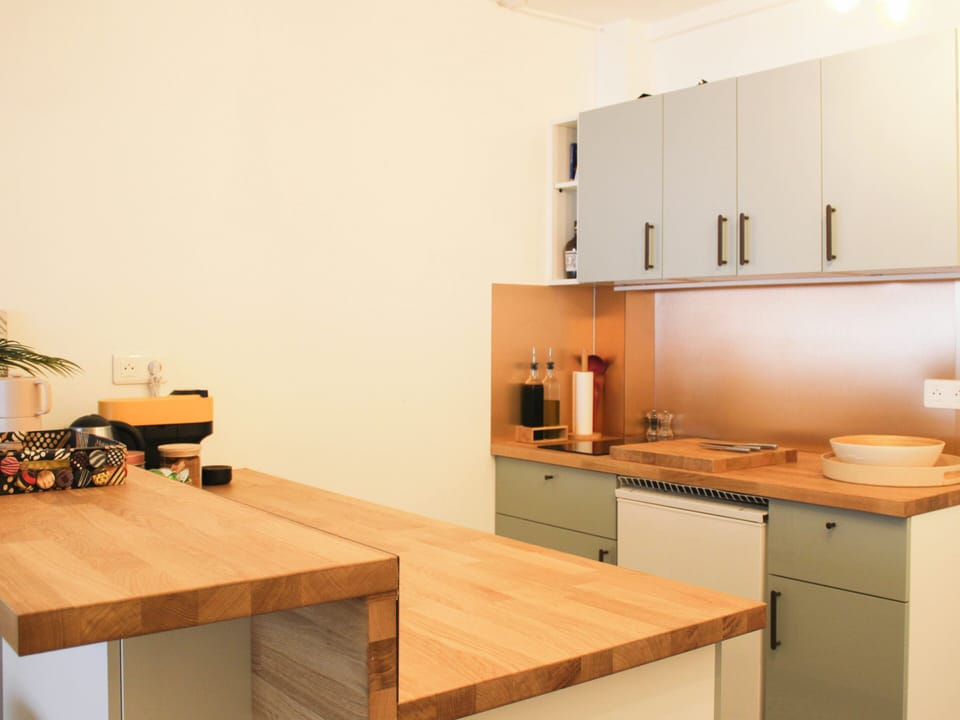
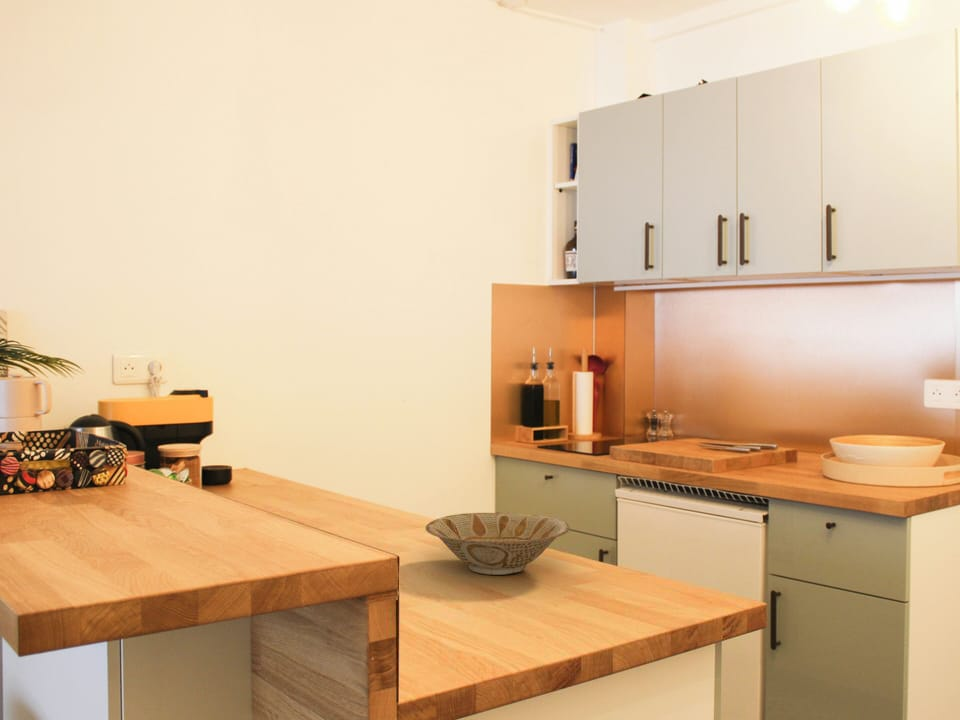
+ bowl (497, 546)
